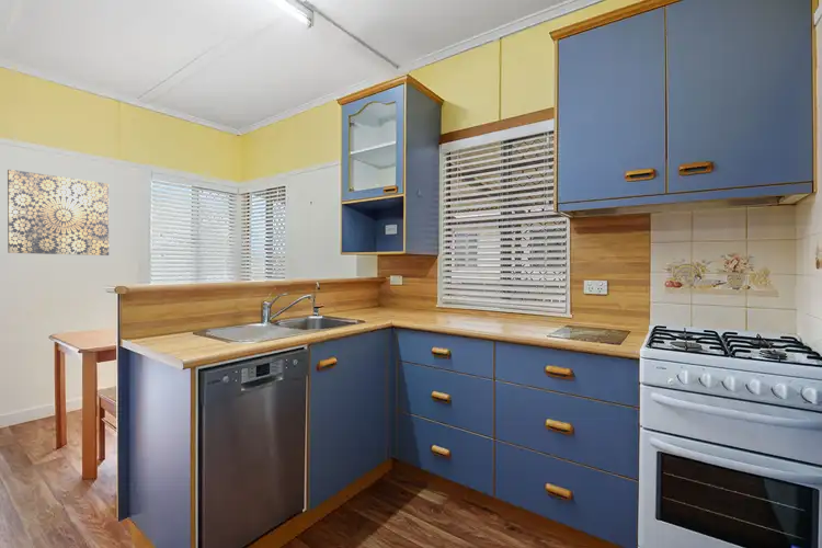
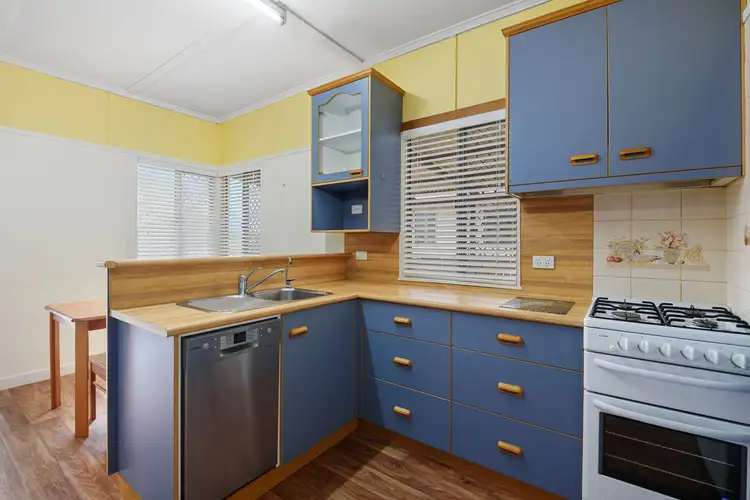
- wall art (61, 215)
